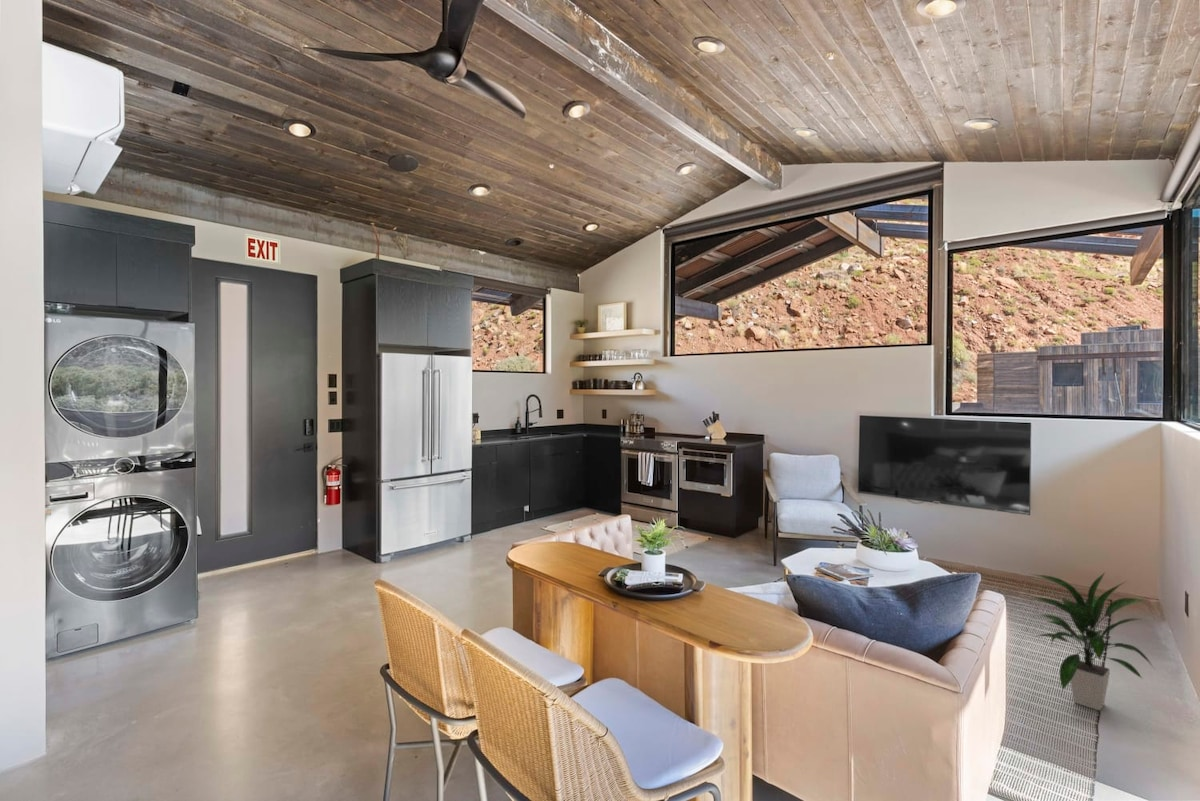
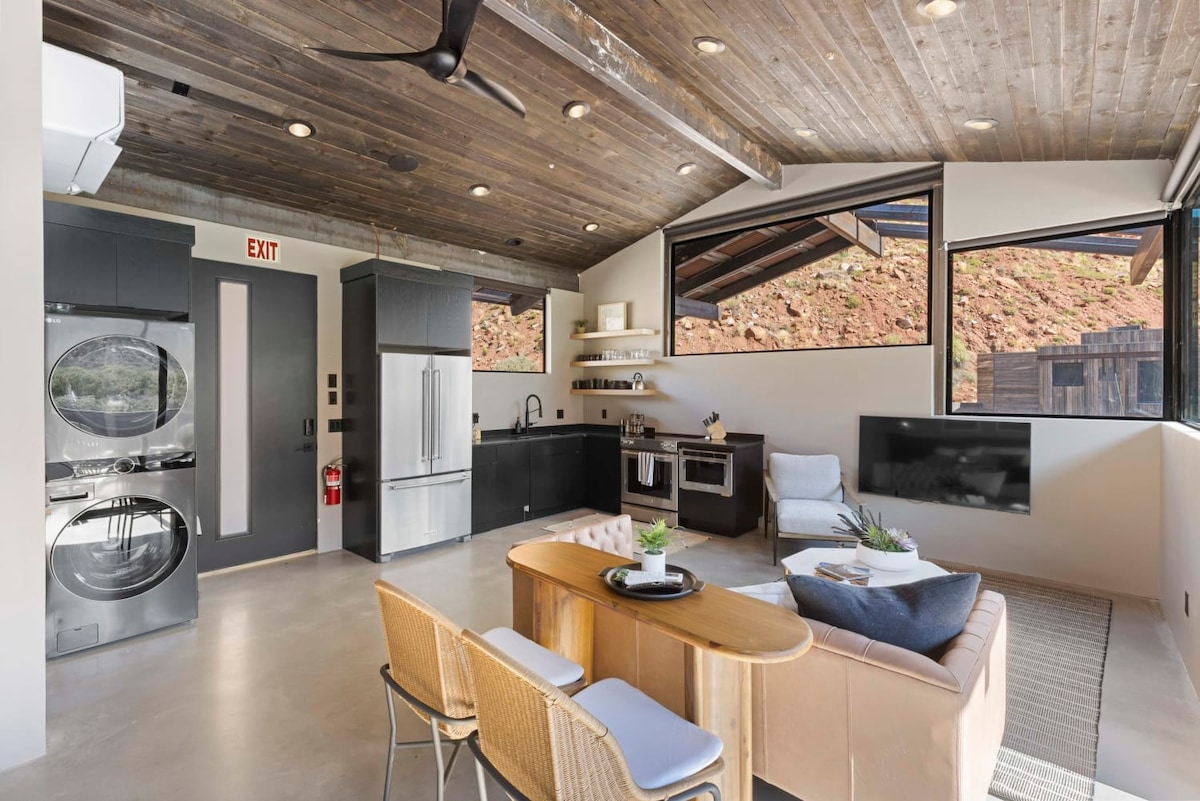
- indoor plant (1085, 636)
